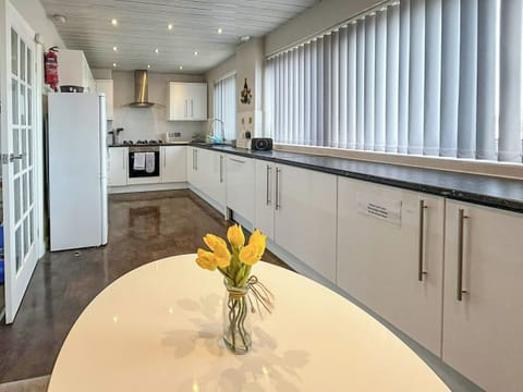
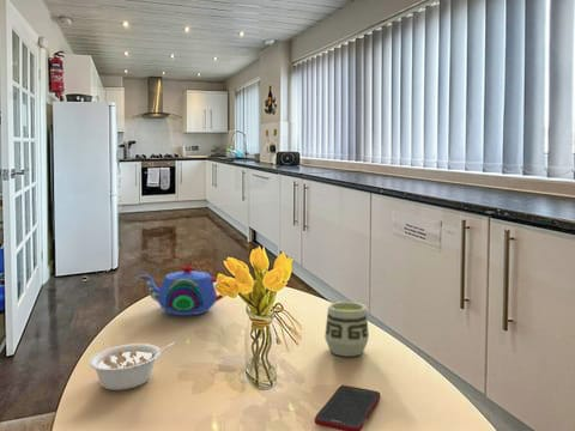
+ cup (346, 328)
+ teapot (184, 287)
+ legume (128, 364)
+ cell phone (349, 407)
